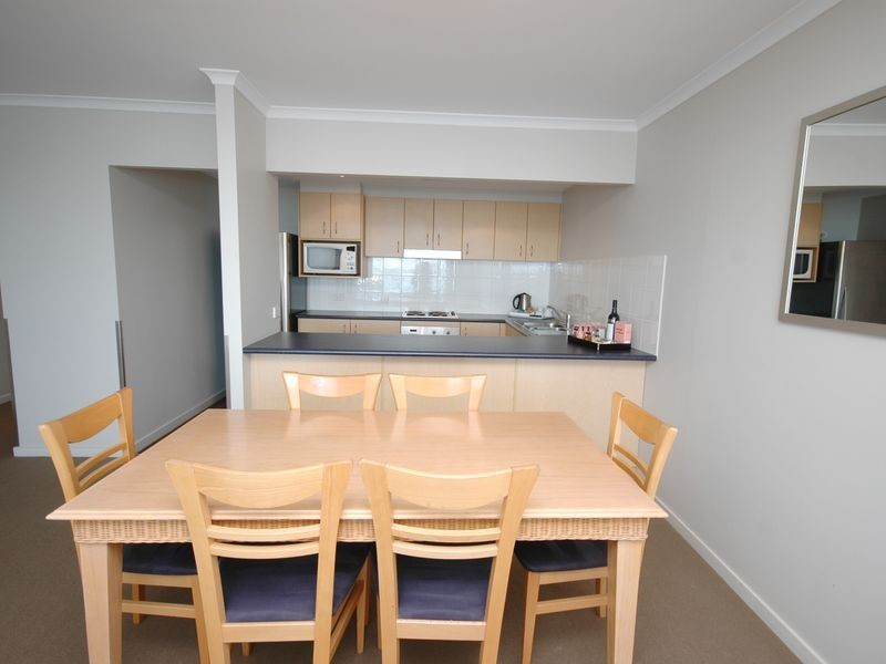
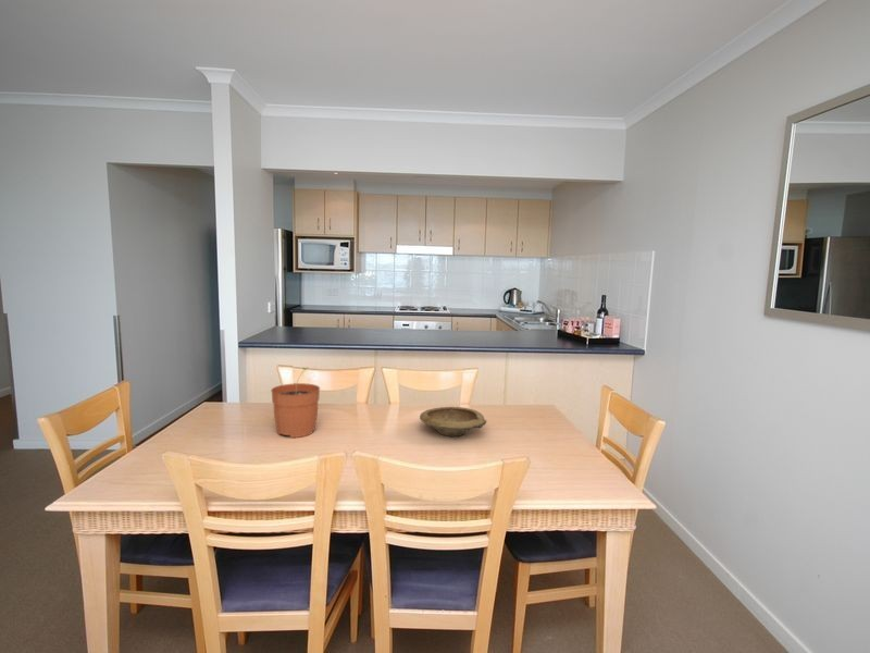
+ plant pot (296, 398)
+ bowl (451, 422)
